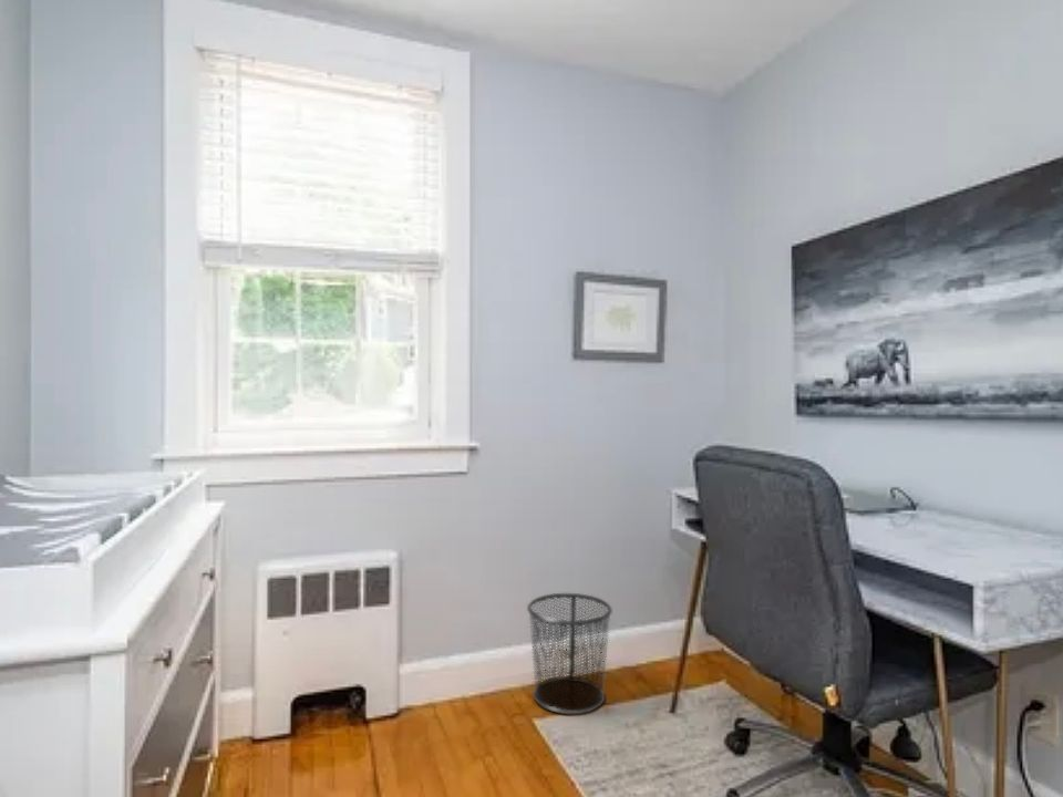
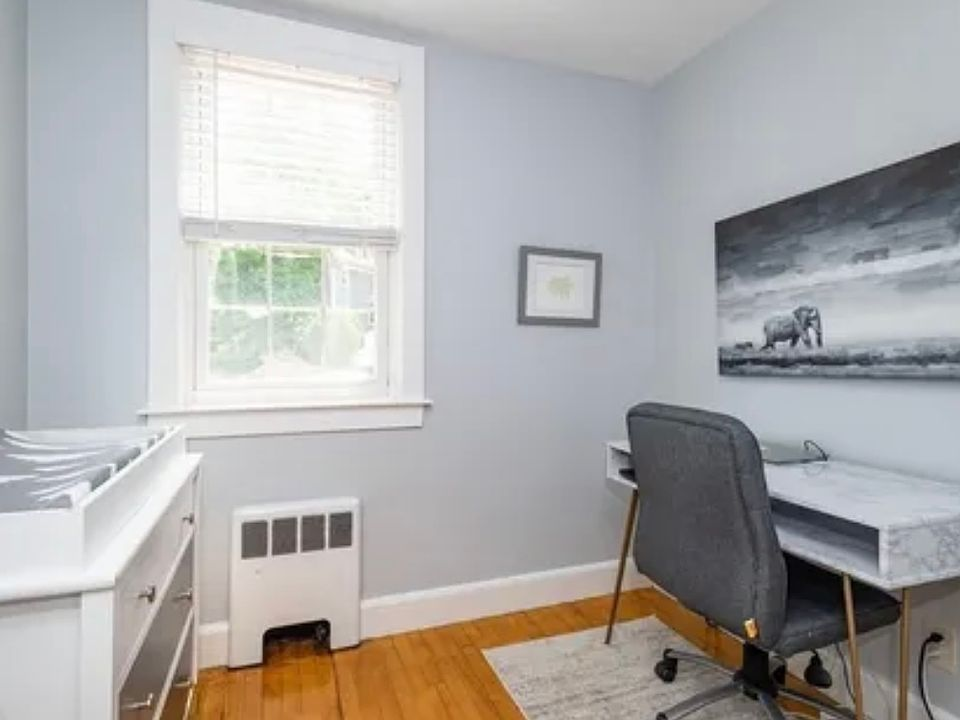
- waste bin (569, 651)
